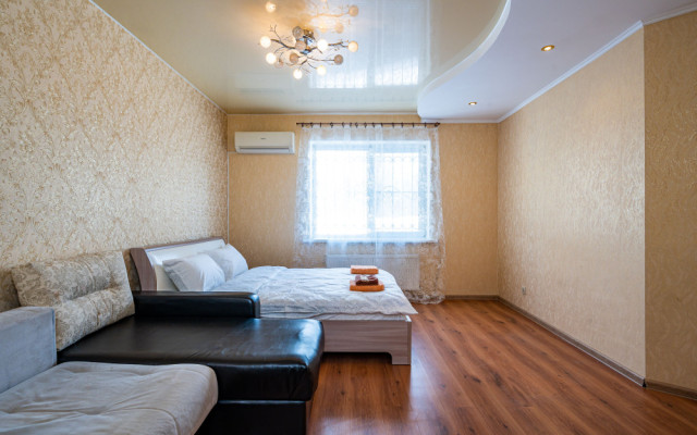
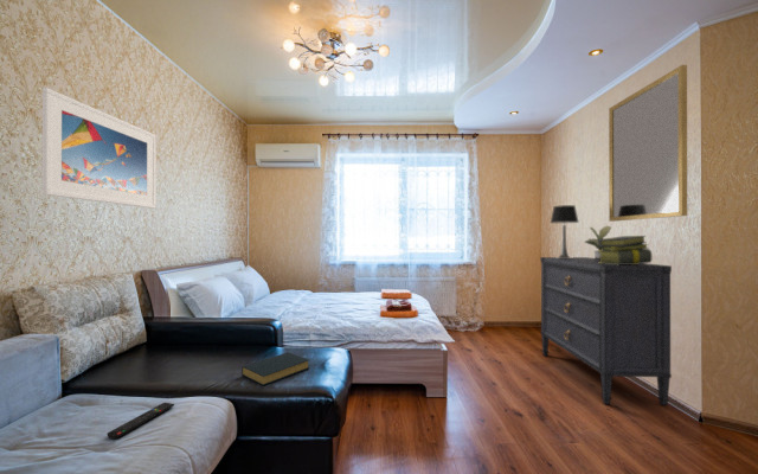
+ table lamp (564, 231)
+ potted plant (597, 243)
+ hardback book (276, 366)
+ dresser (593, 318)
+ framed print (109, 159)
+ stack of books (623, 249)
+ remote control (142, 418)
+ home mirror (642, 154)
